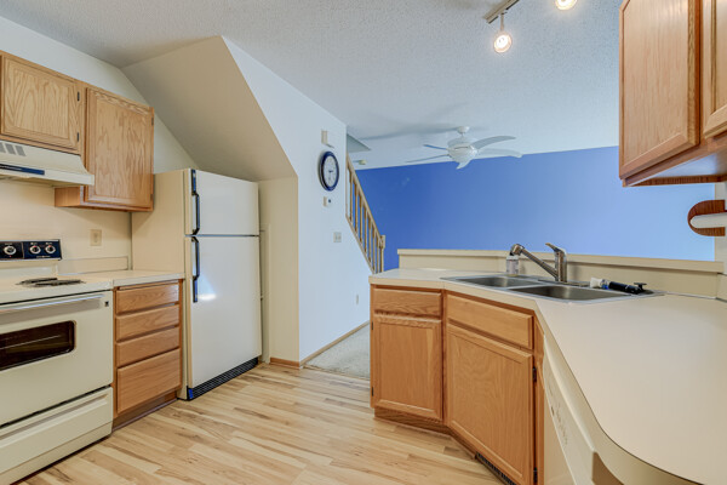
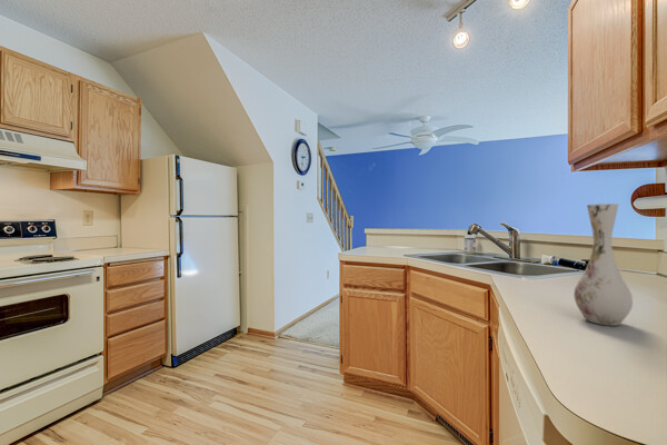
+ vase (601, 263)
